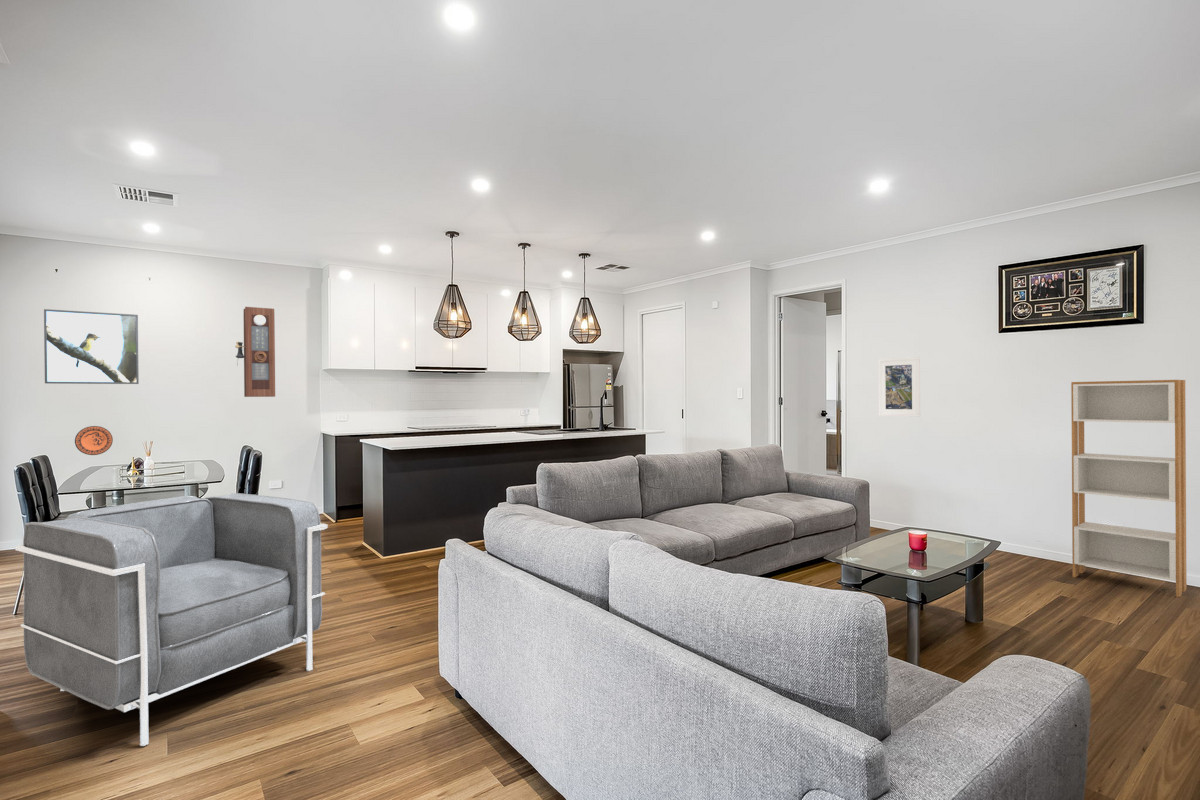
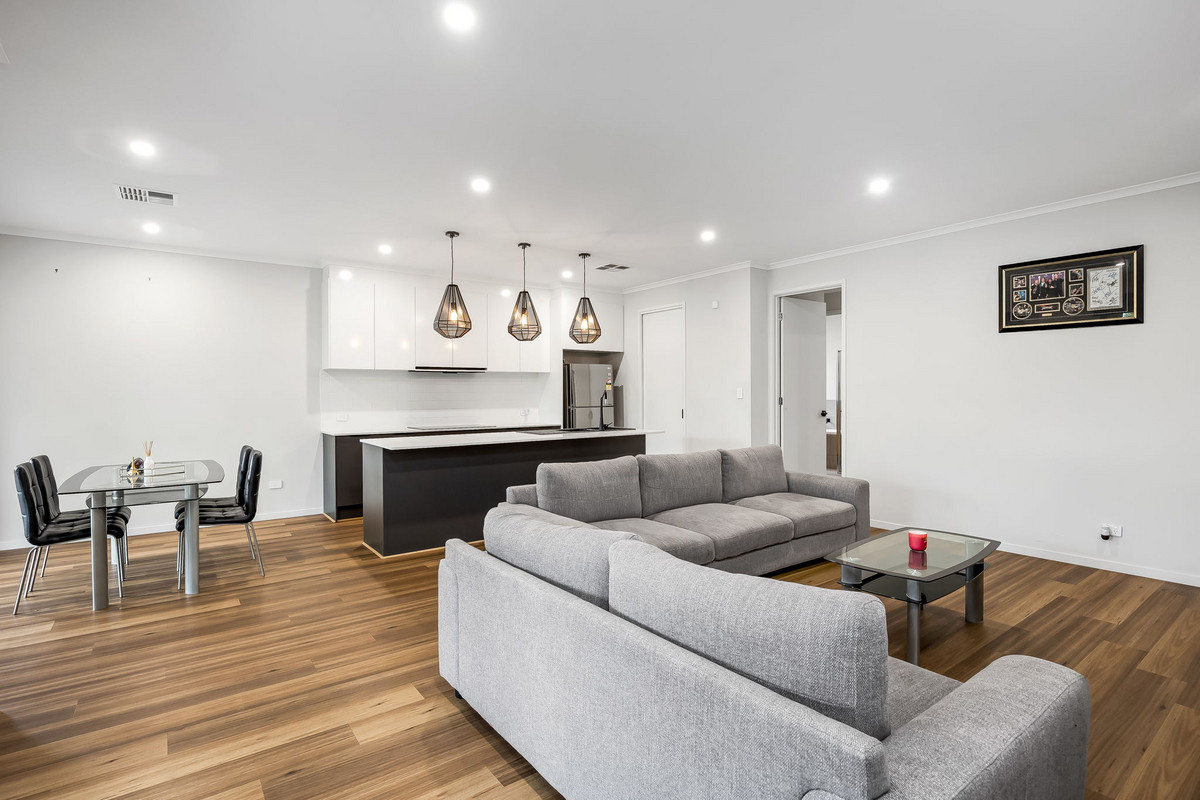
- decorative plate (94, 440)
- armchair (183, 595)
- shelving unit (1126, 482)
- pendulum clock (255, 352)
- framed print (93, 347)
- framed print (898, 387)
